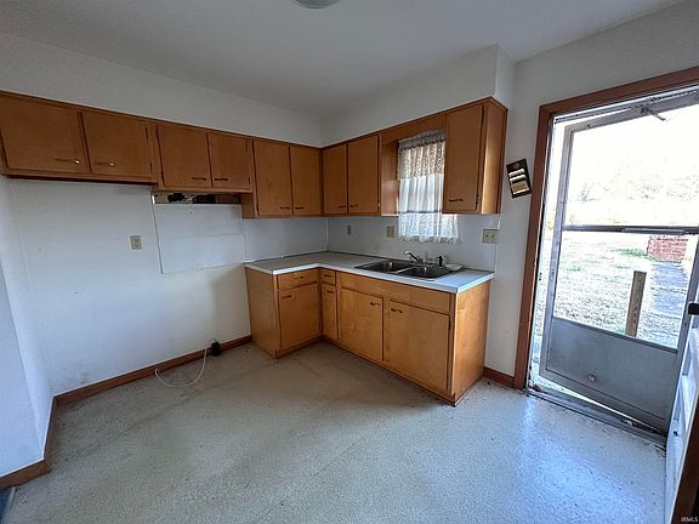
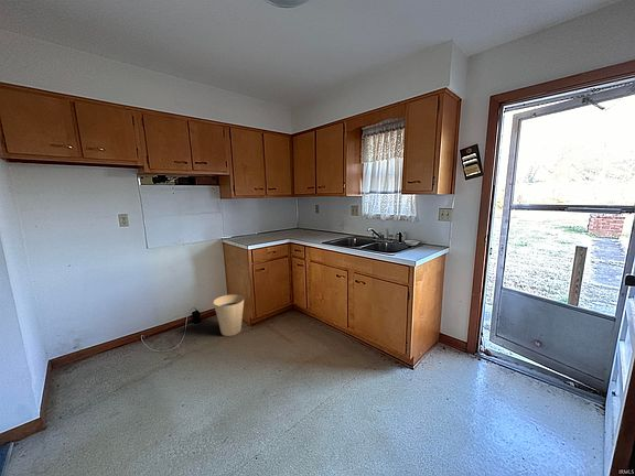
+ trash can (229, 315)
